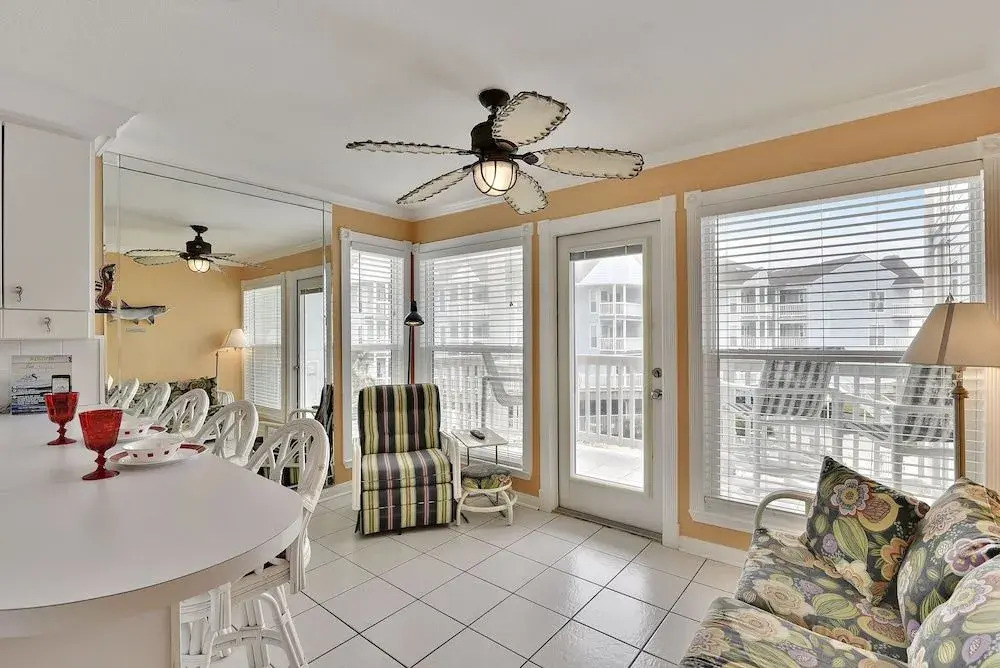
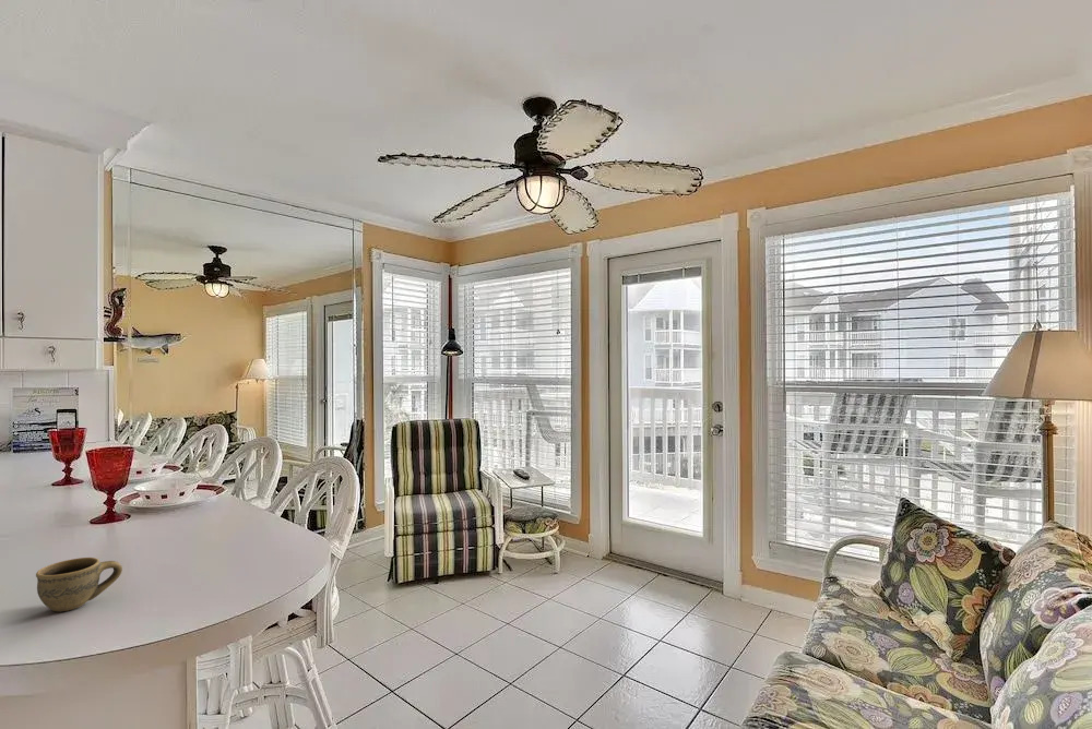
+ cup (81, 583)
